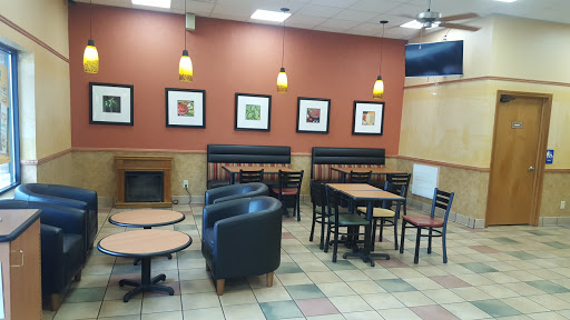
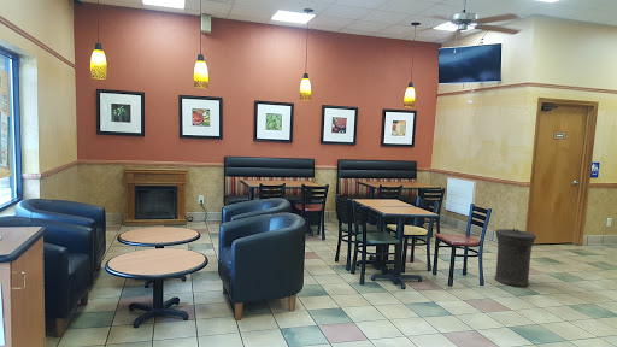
+ trash can (513, 254)
